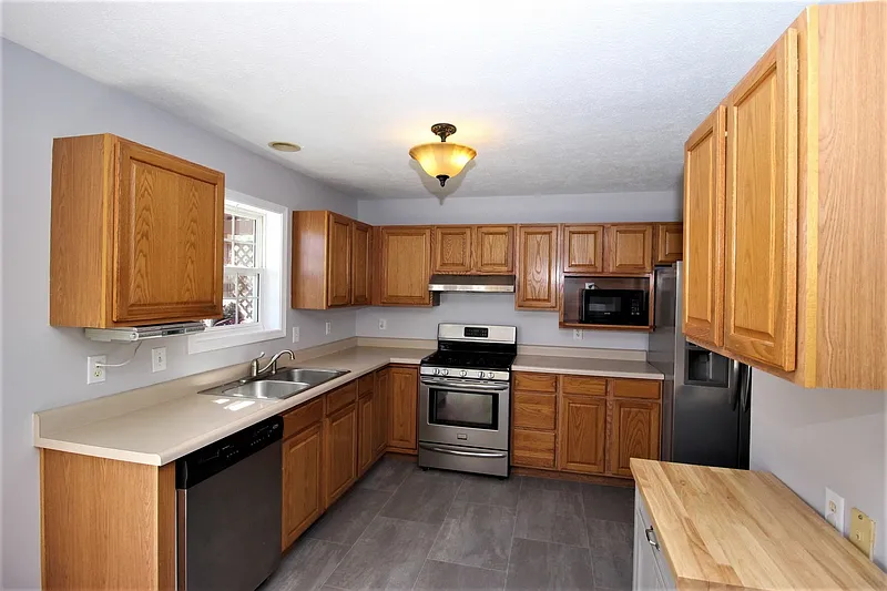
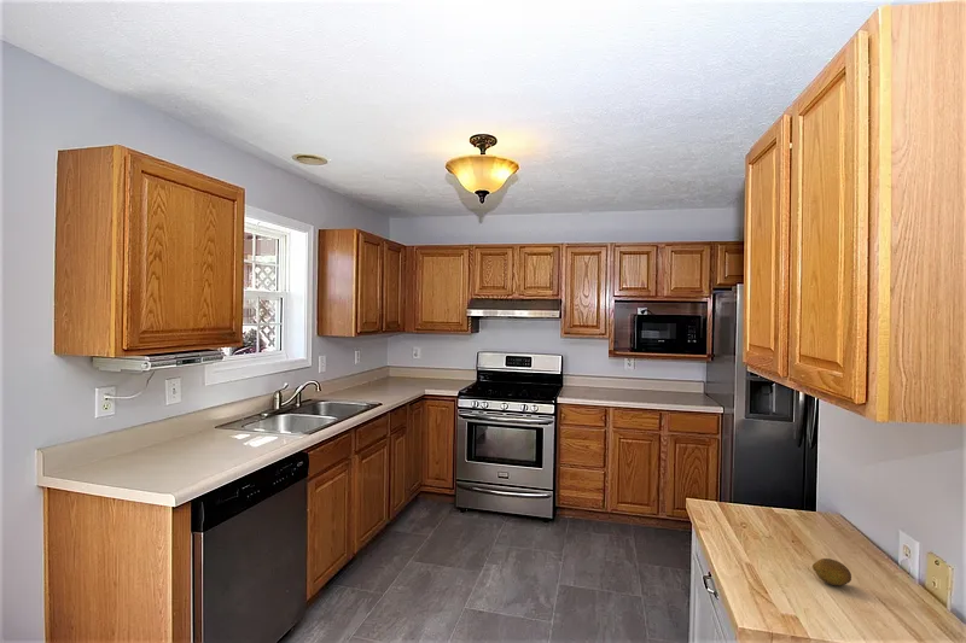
+ fruit (831, 571)
